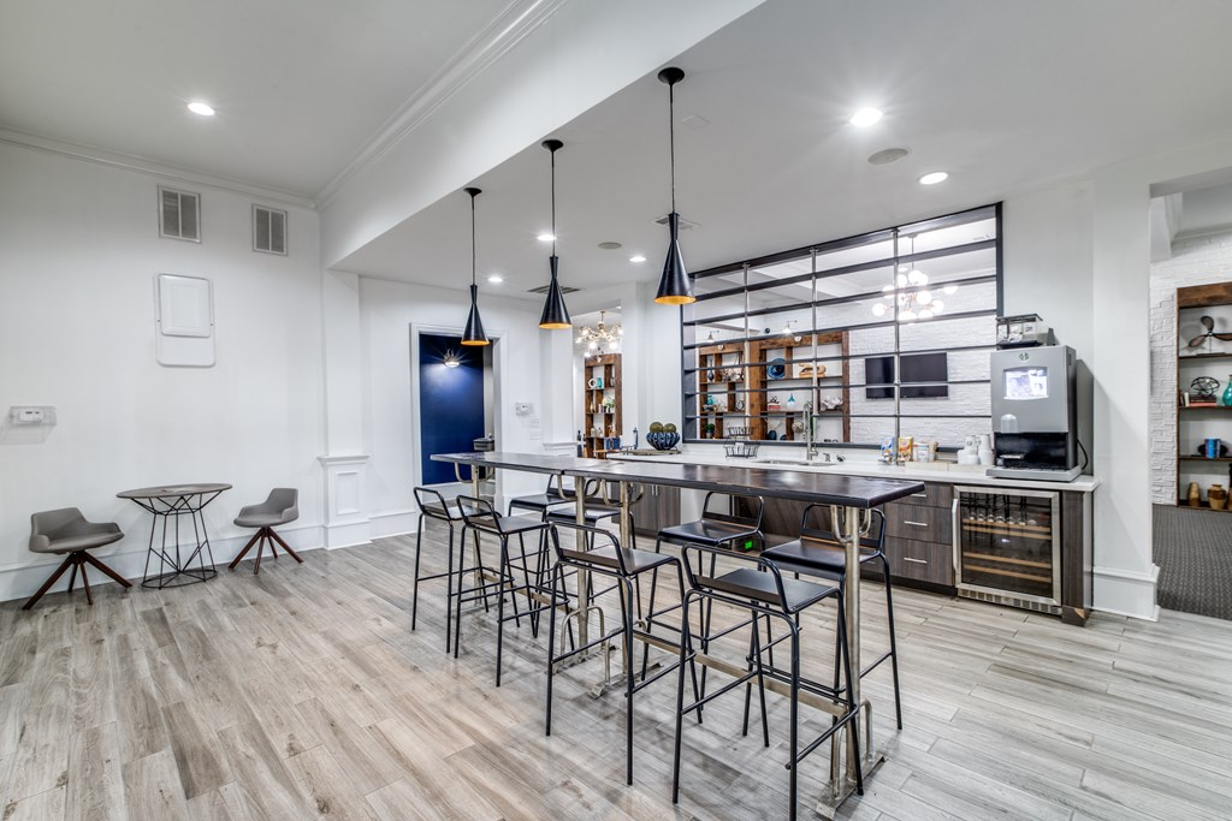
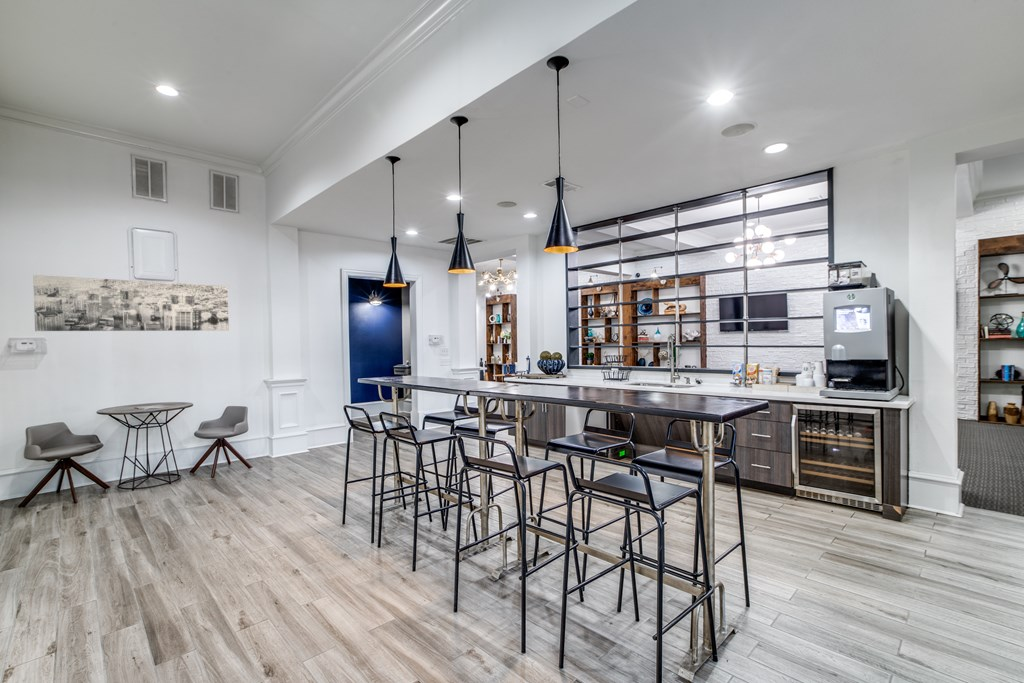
+ wall art (142, 305)
